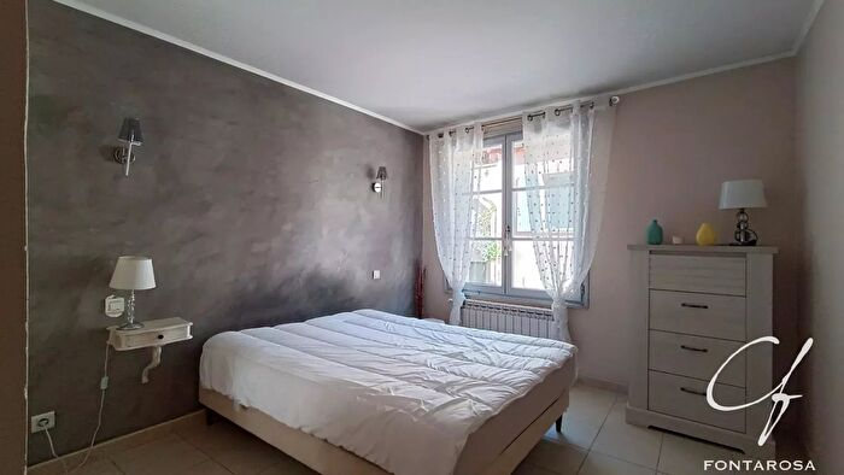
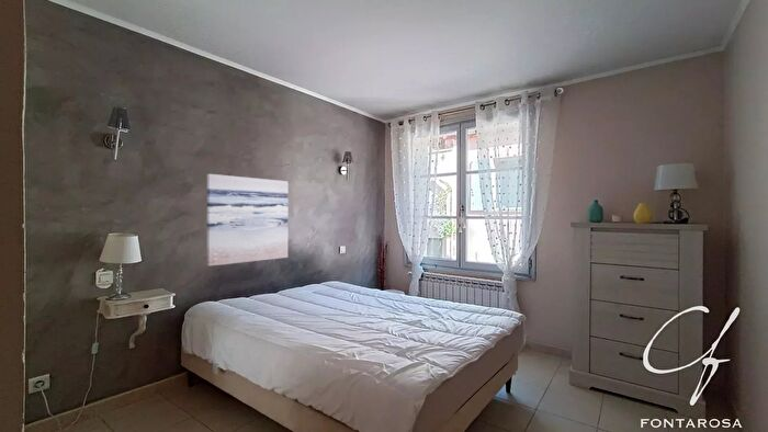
+ wall art (250, 219)
